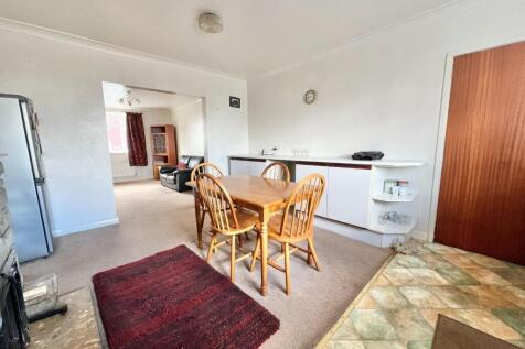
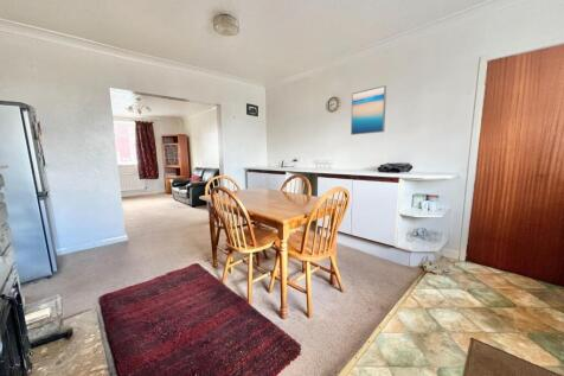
+ wall art (367, 111)
